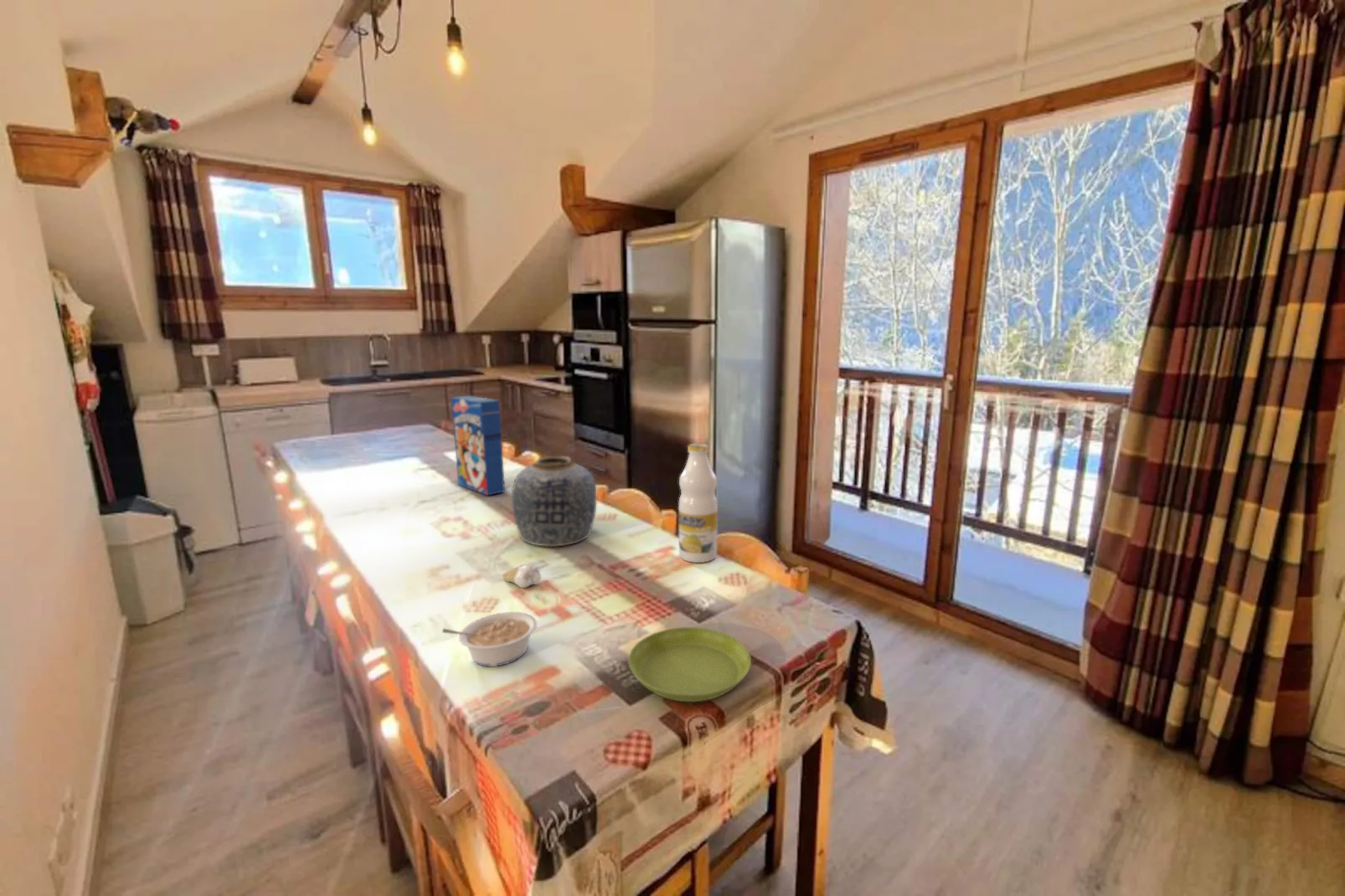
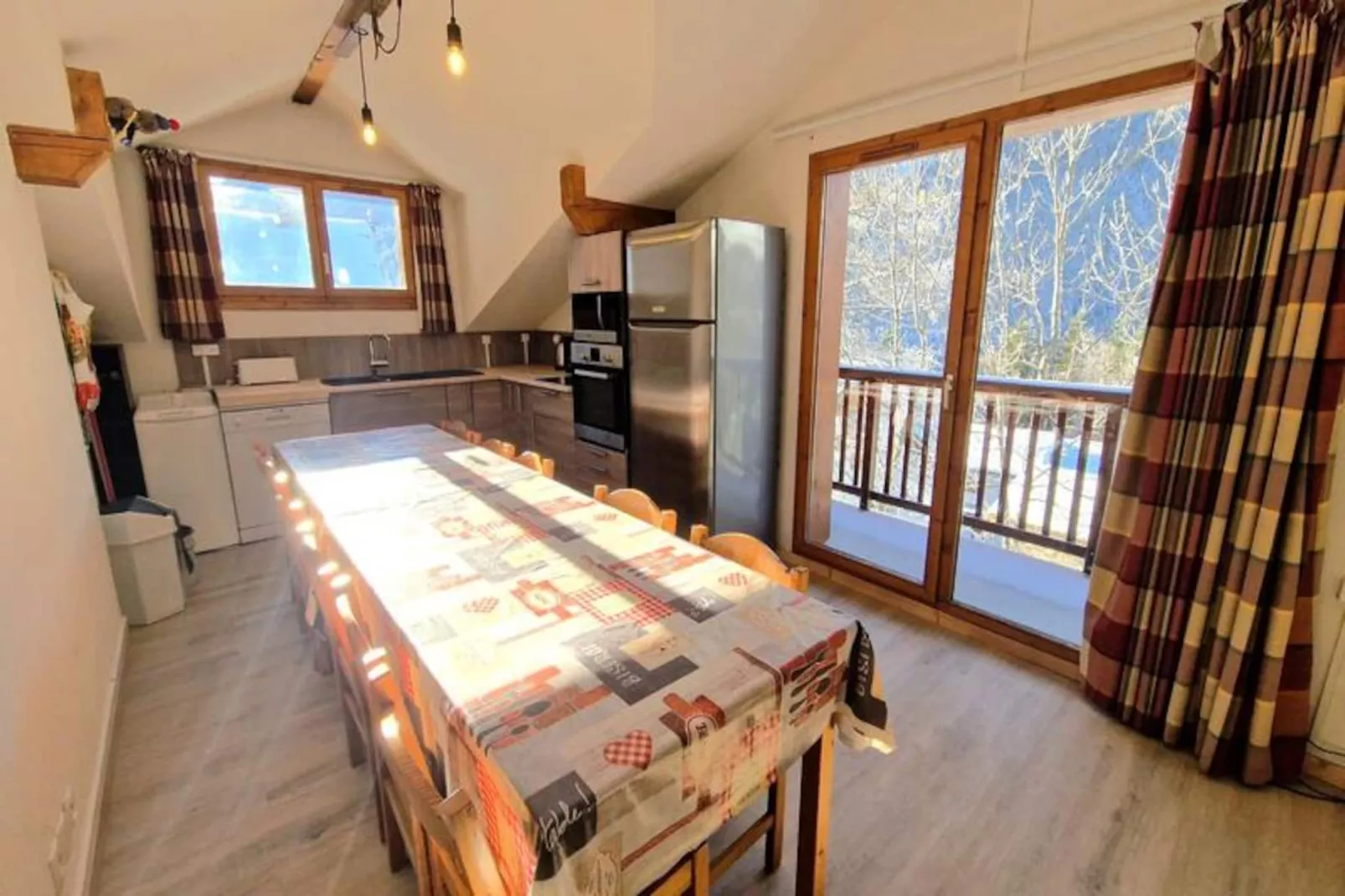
- milk bottle (698, 502)
- cereal box (477, 444)
- vase (554, 497)
- saucer (689, 665)
- tooth (519, 573)
- legume (497, 640)
